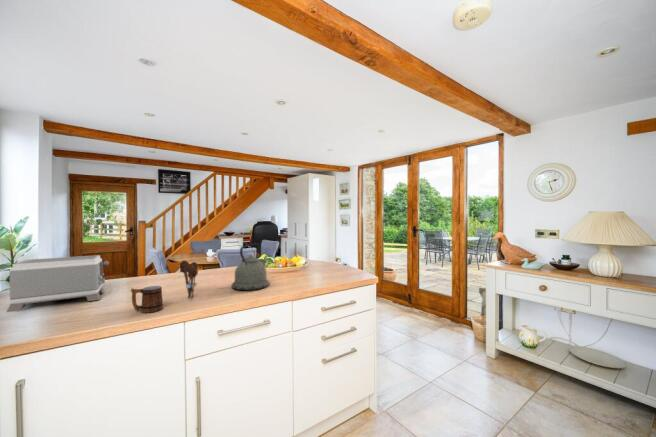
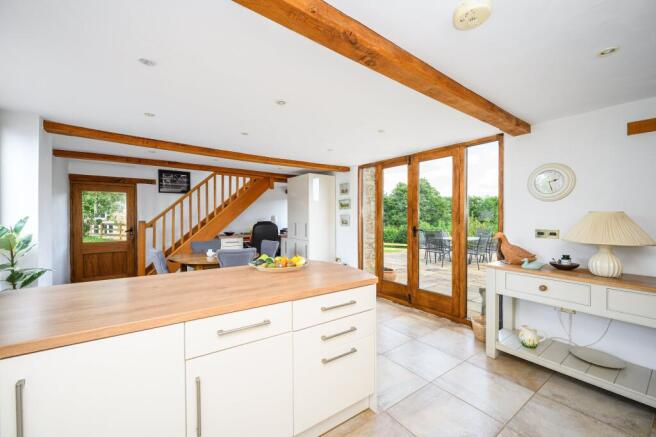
- mug (147, 298)
- utensil holder (189, 278)
- toaster (65, 279)
- kettle (251, 264)
